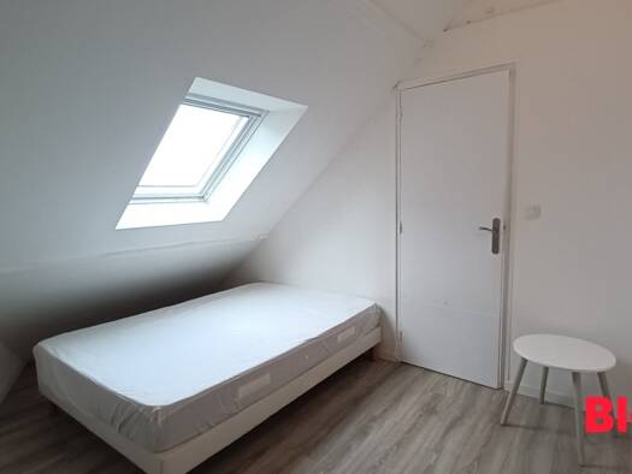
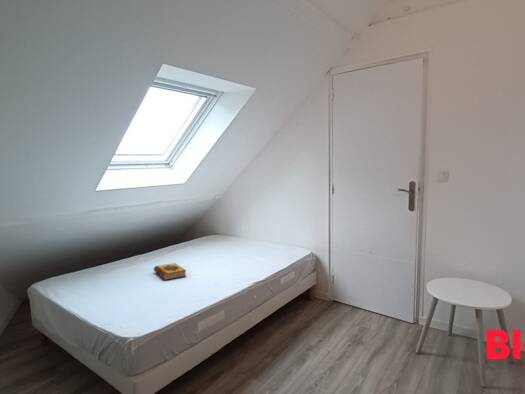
+ hardback book (169, 271)
